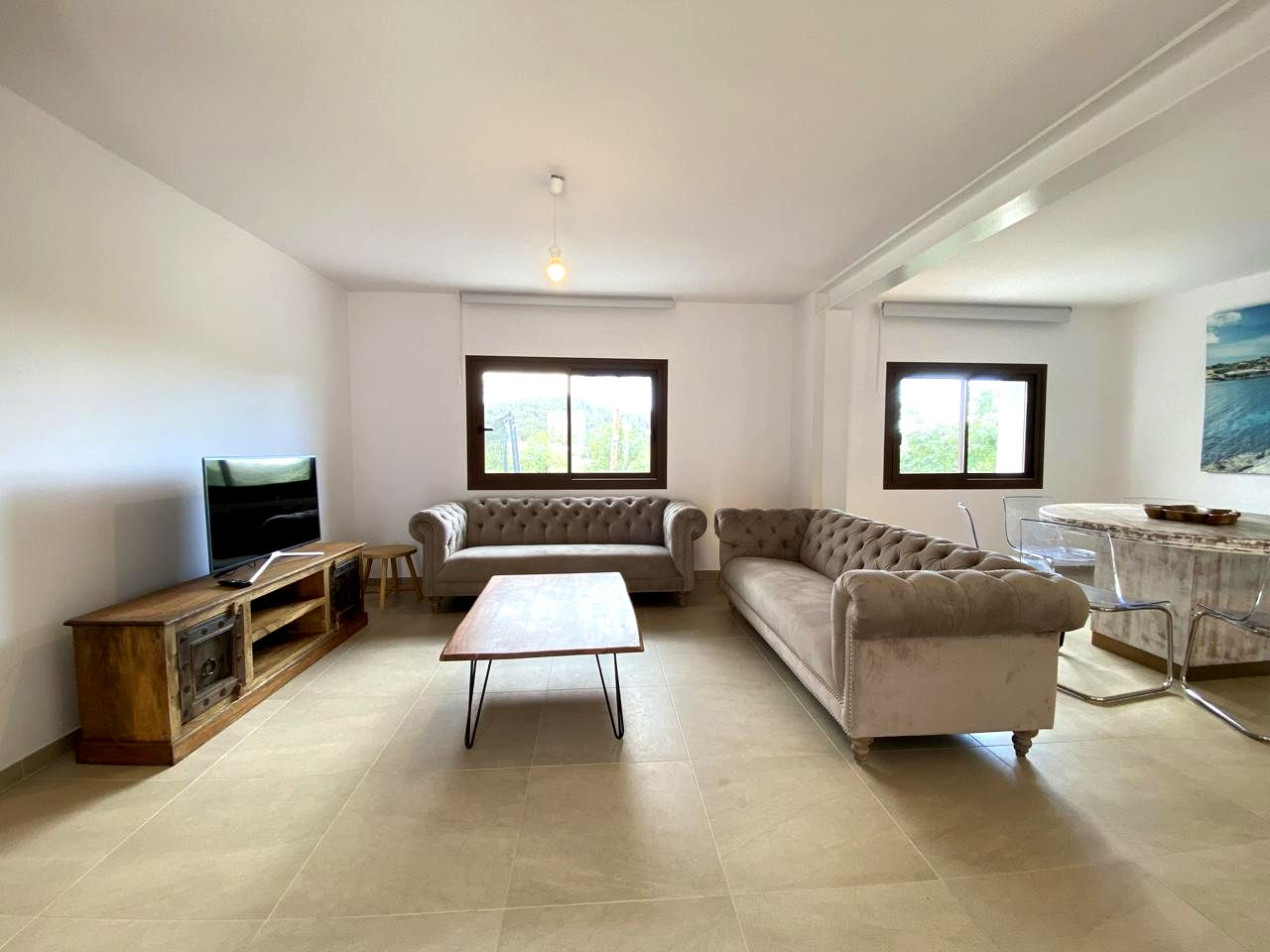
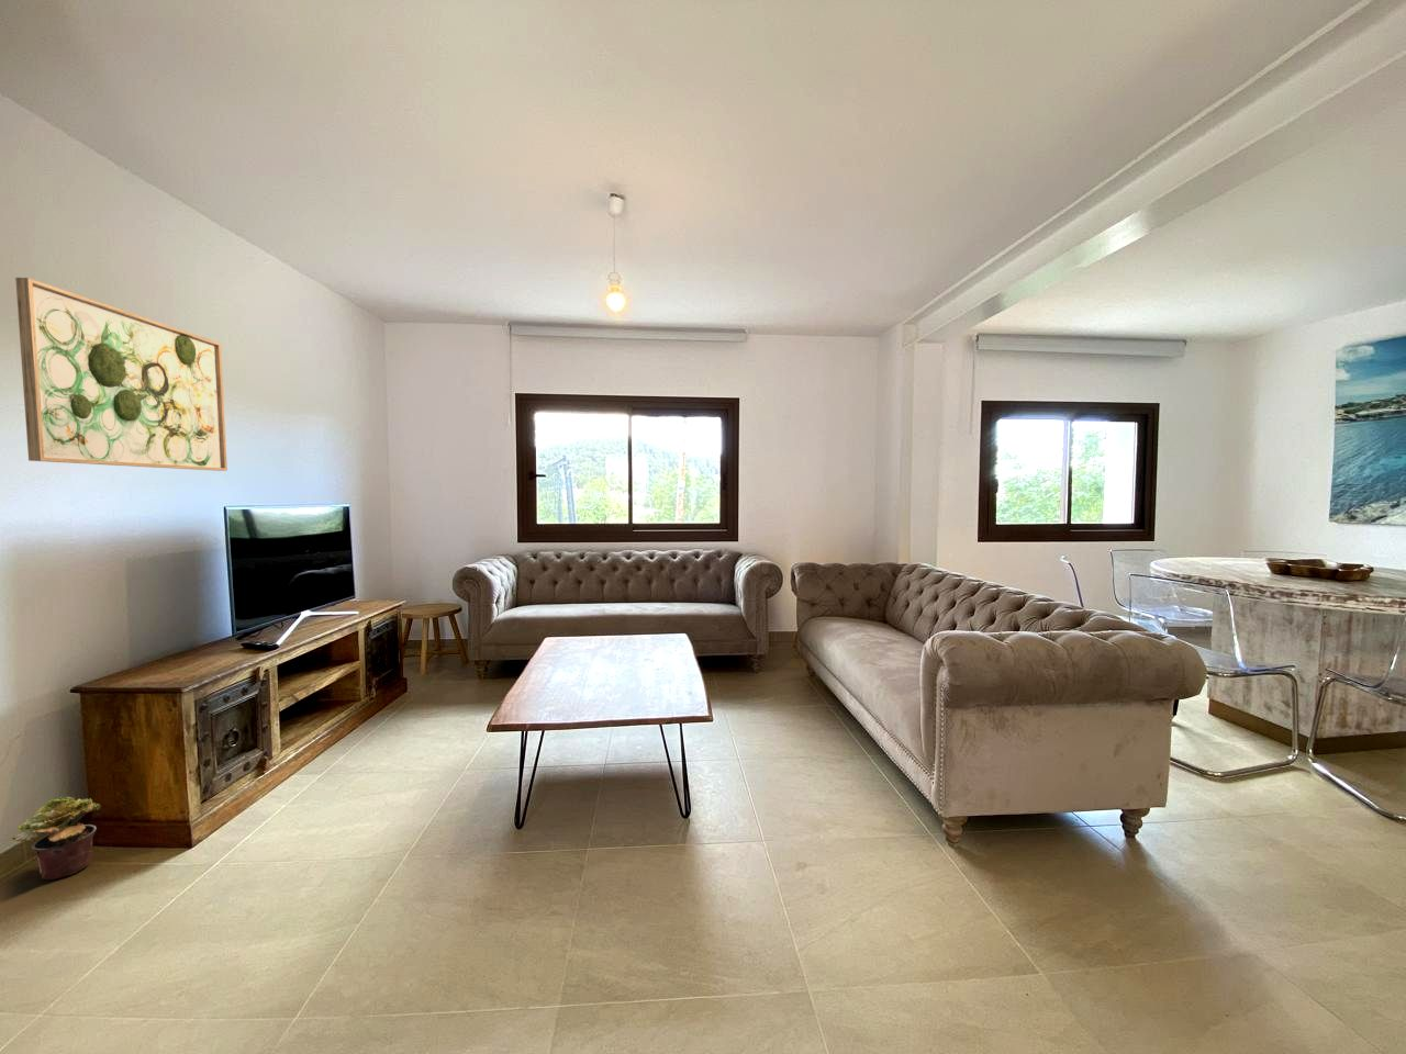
+ potted plant (58, 835)
+ wall art (144, 392)
